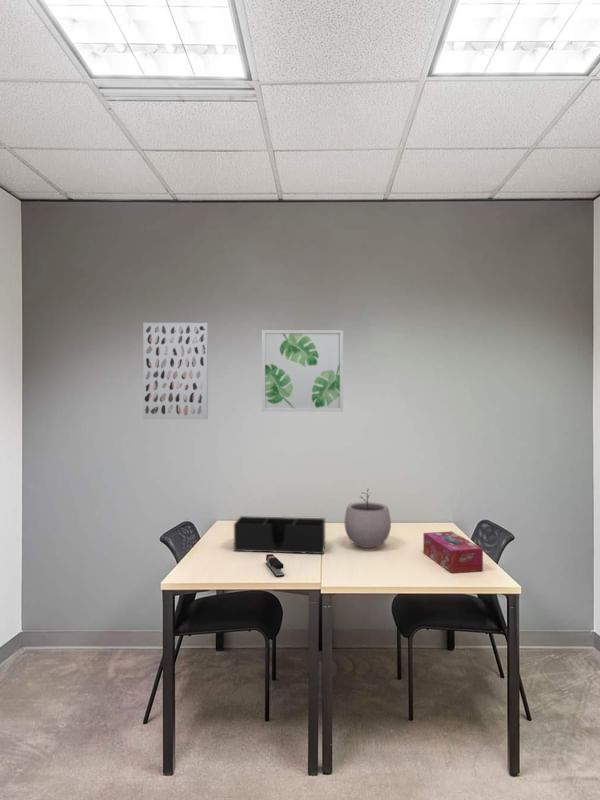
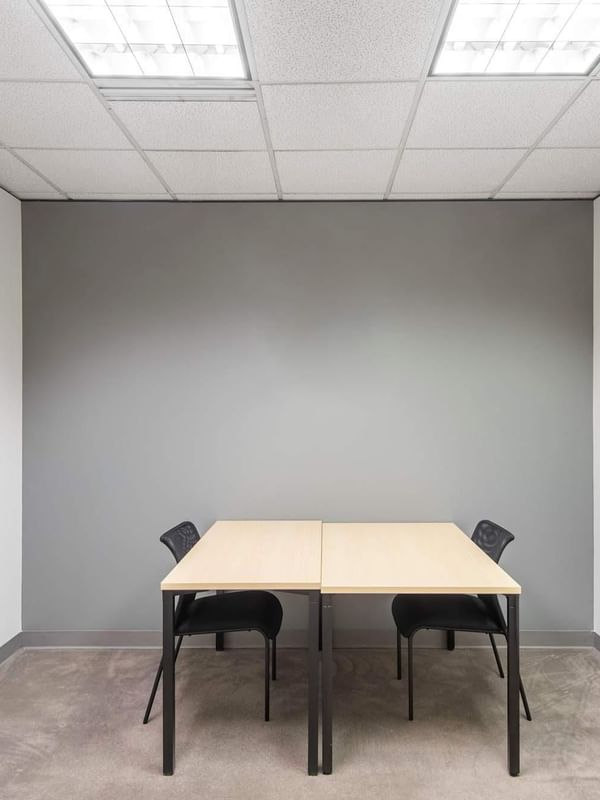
- desk organizer (280, 534)
- wall art (175, 371)
- stapler (274, 563)
- plant pot (367, 517)
- tissue box (451, 550)
- wall art (302, 370)
